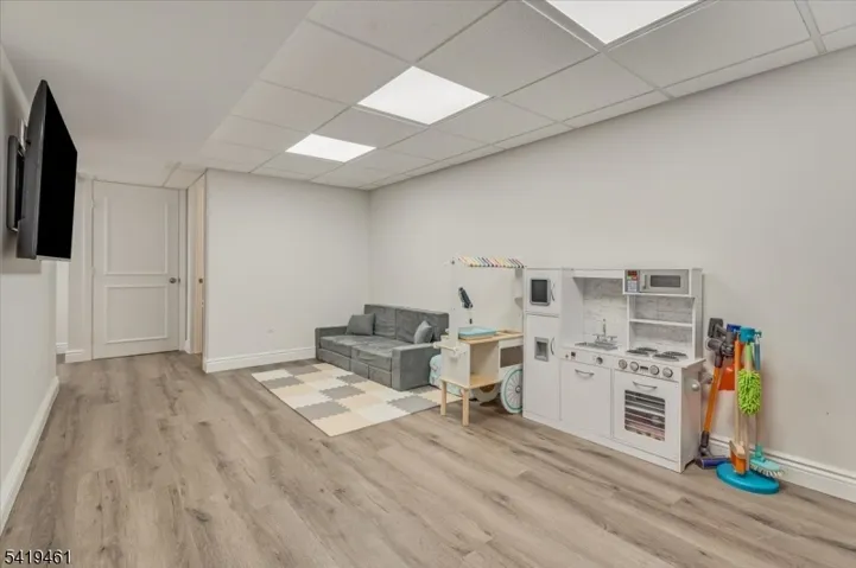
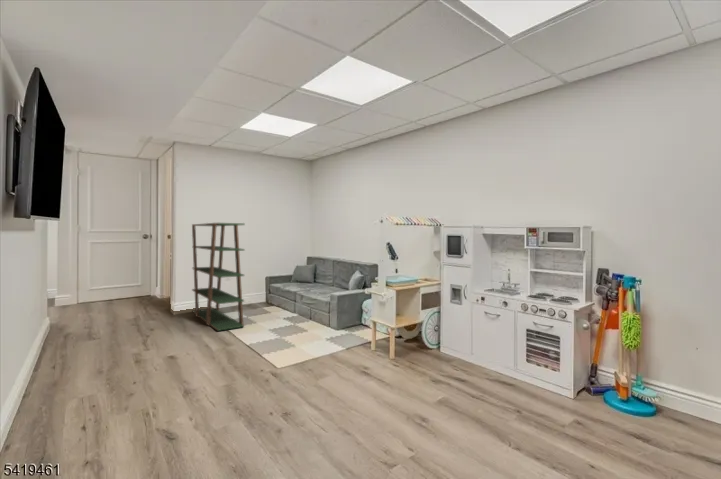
+ shelving unit (216, 271)
